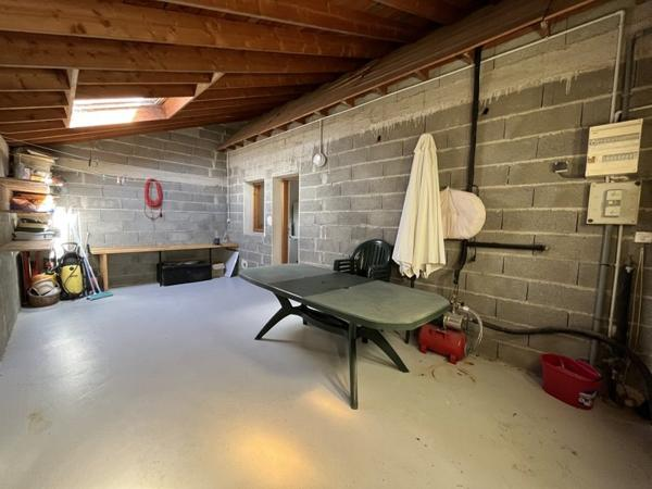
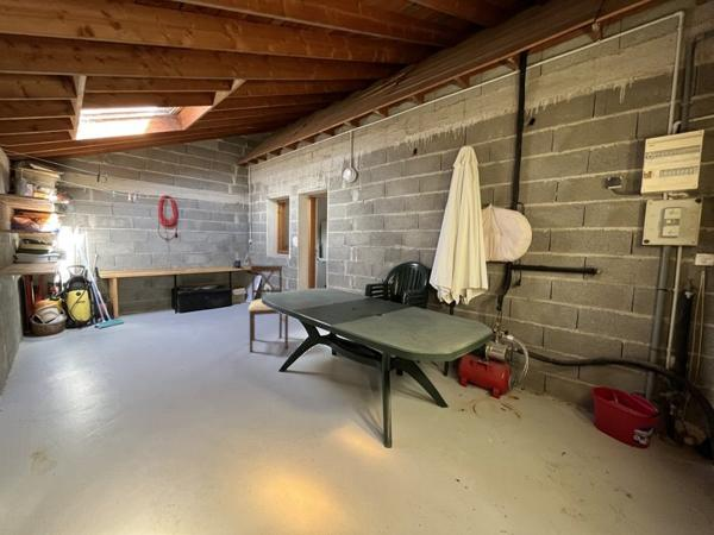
+ chair (268, 307)
